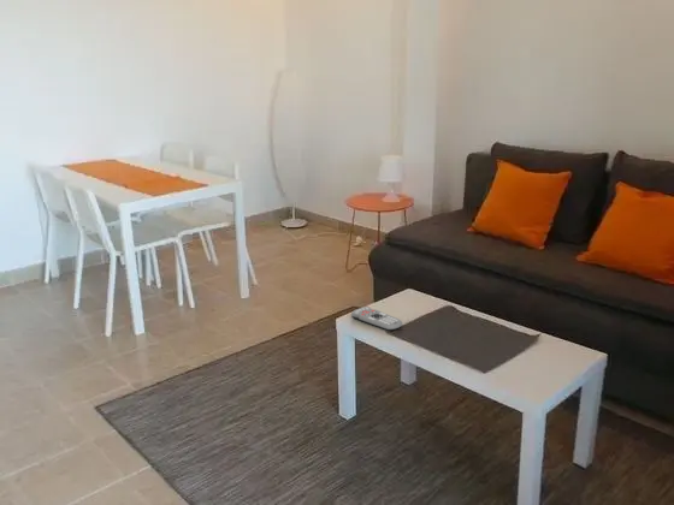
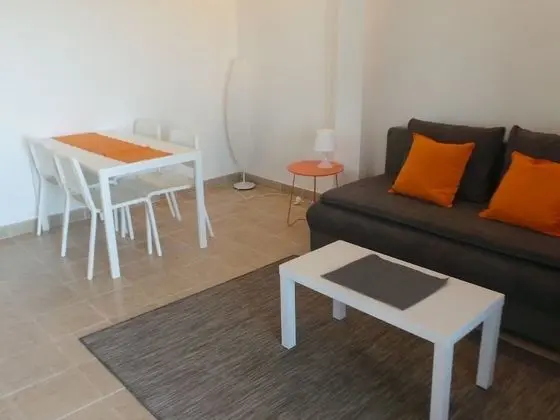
- remote control (377, 319)
